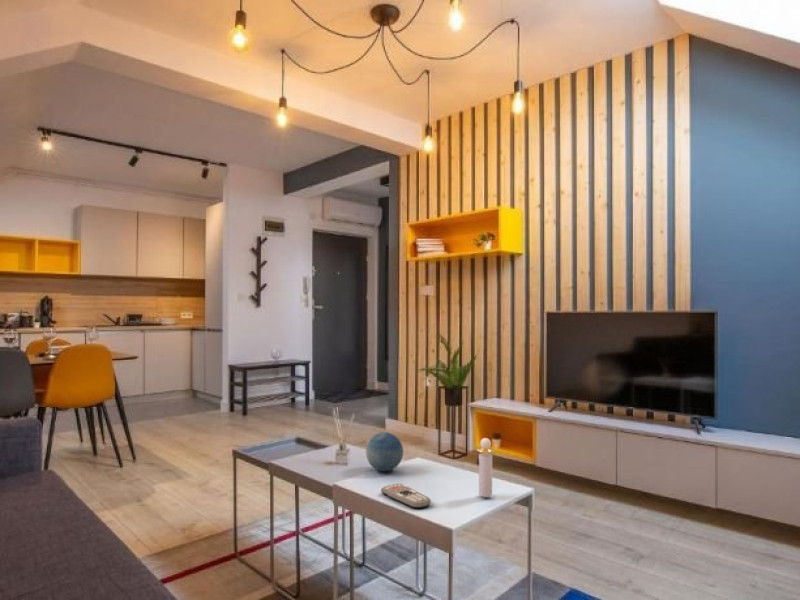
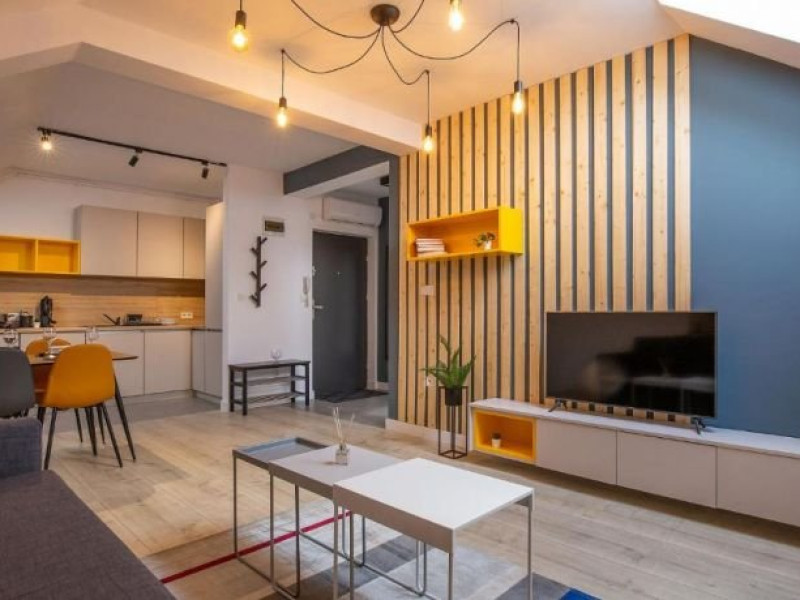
- perfume bottle (485, 467)
- remote control (406, 496)
- decorative ball (384, 451)
